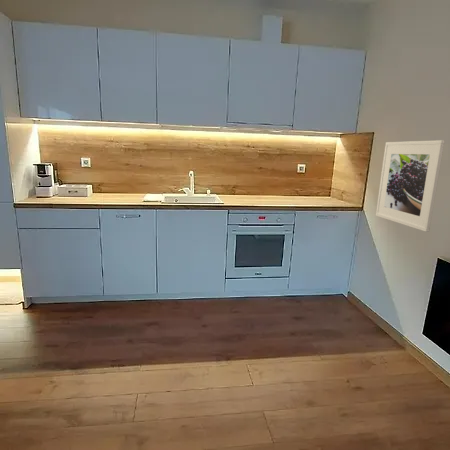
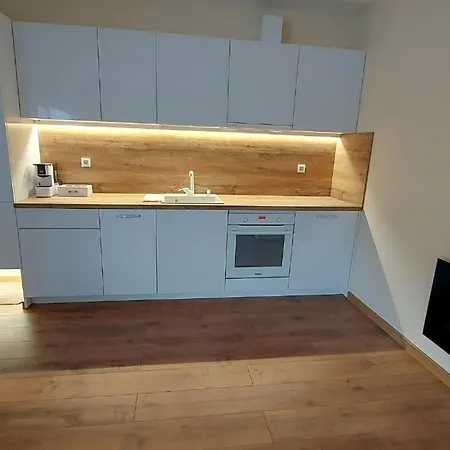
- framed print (405, 183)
